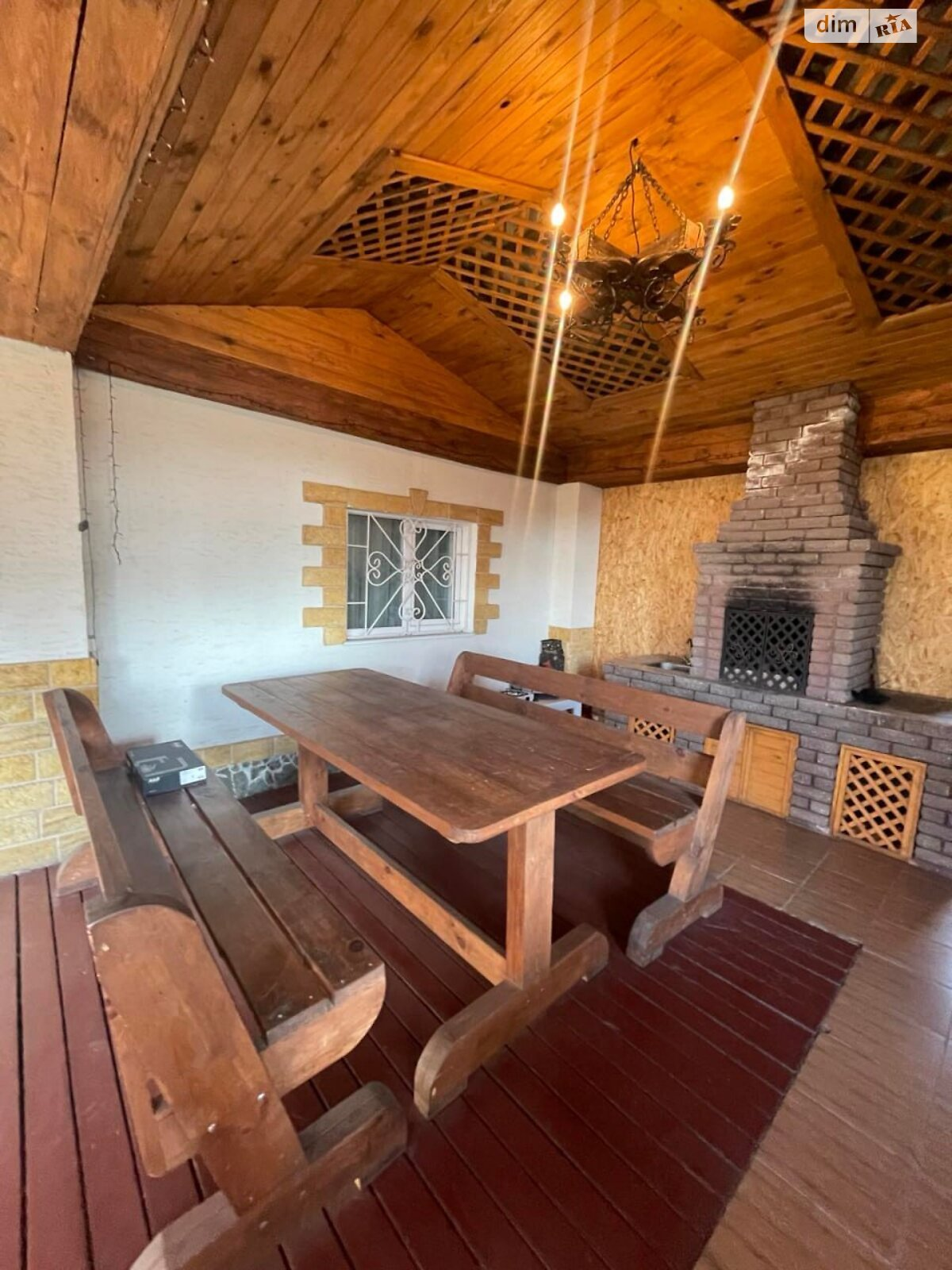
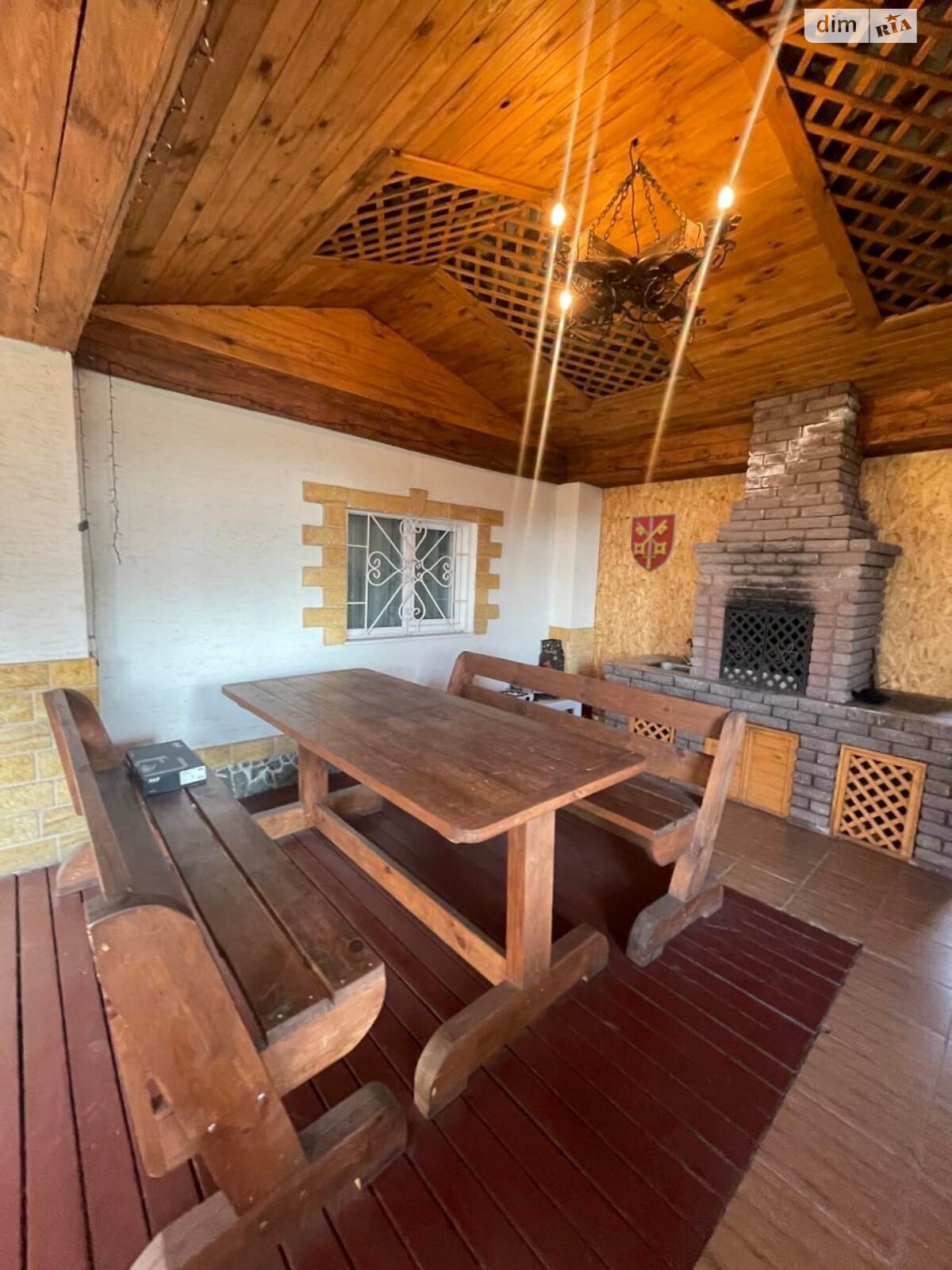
+ decorative shield (650, 544)
